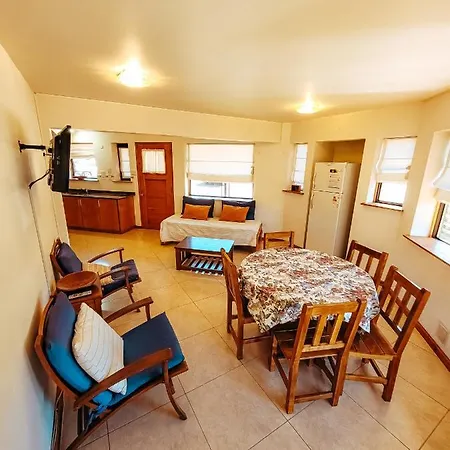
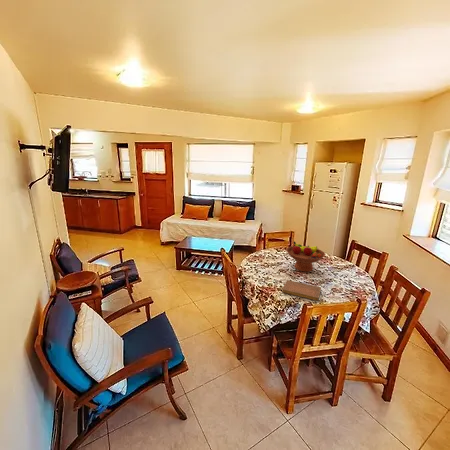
+ fruit bowl (304, 256)
+ notebook (301, 289)
